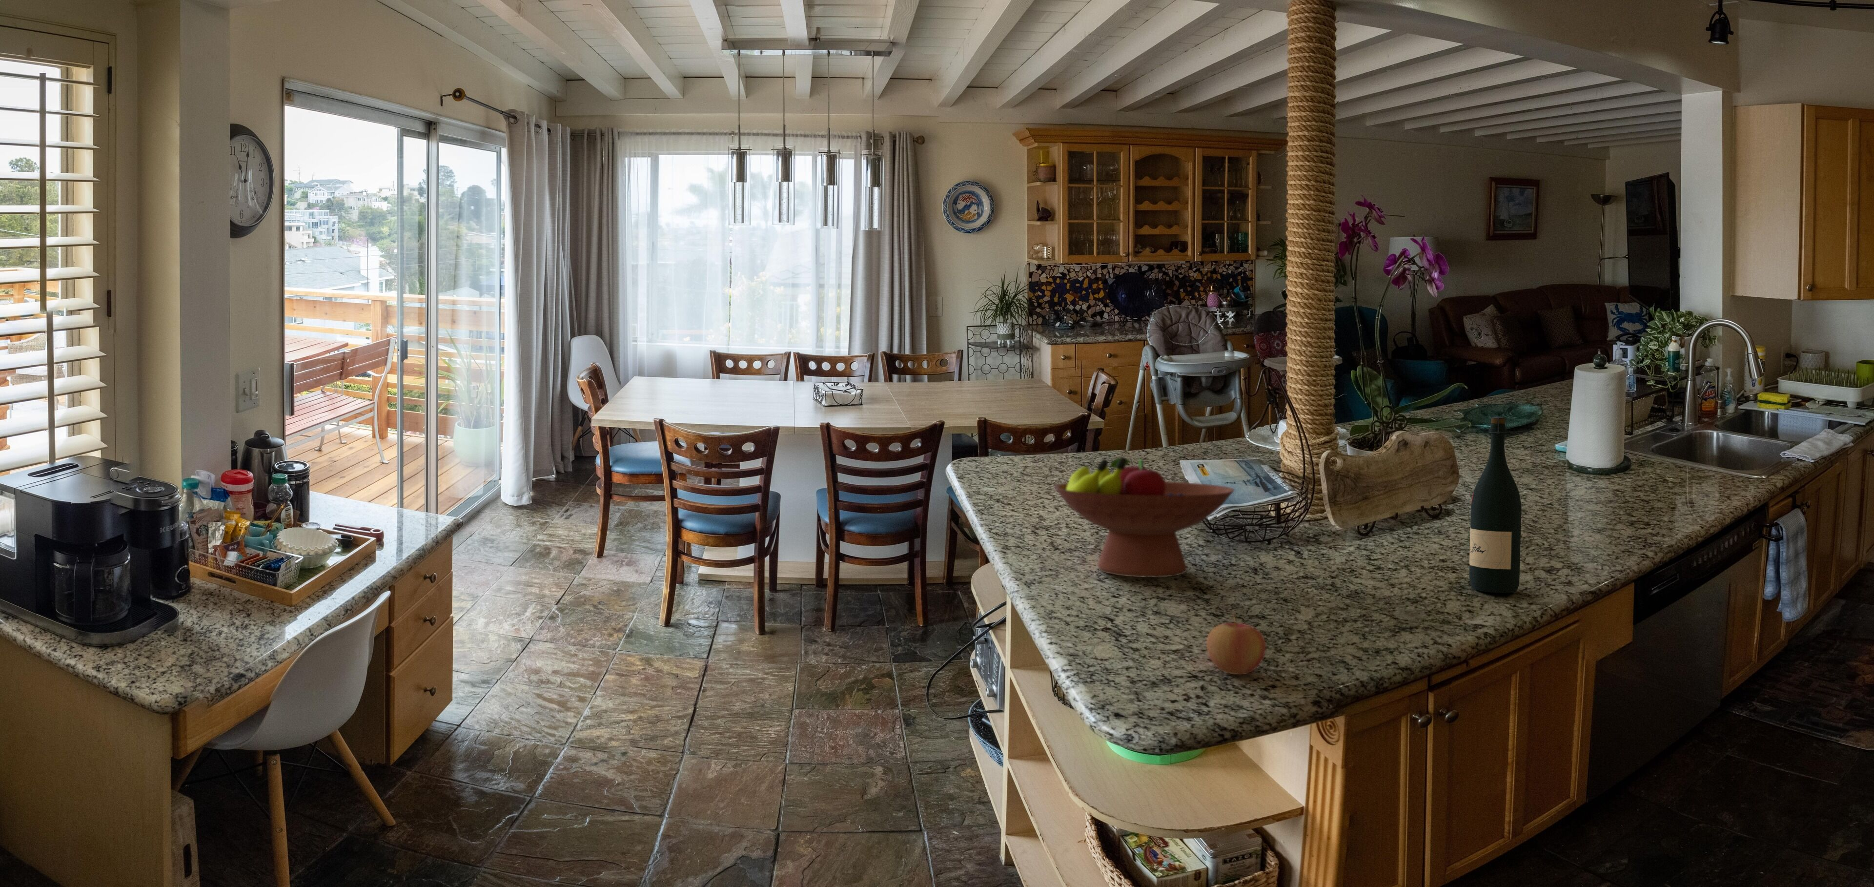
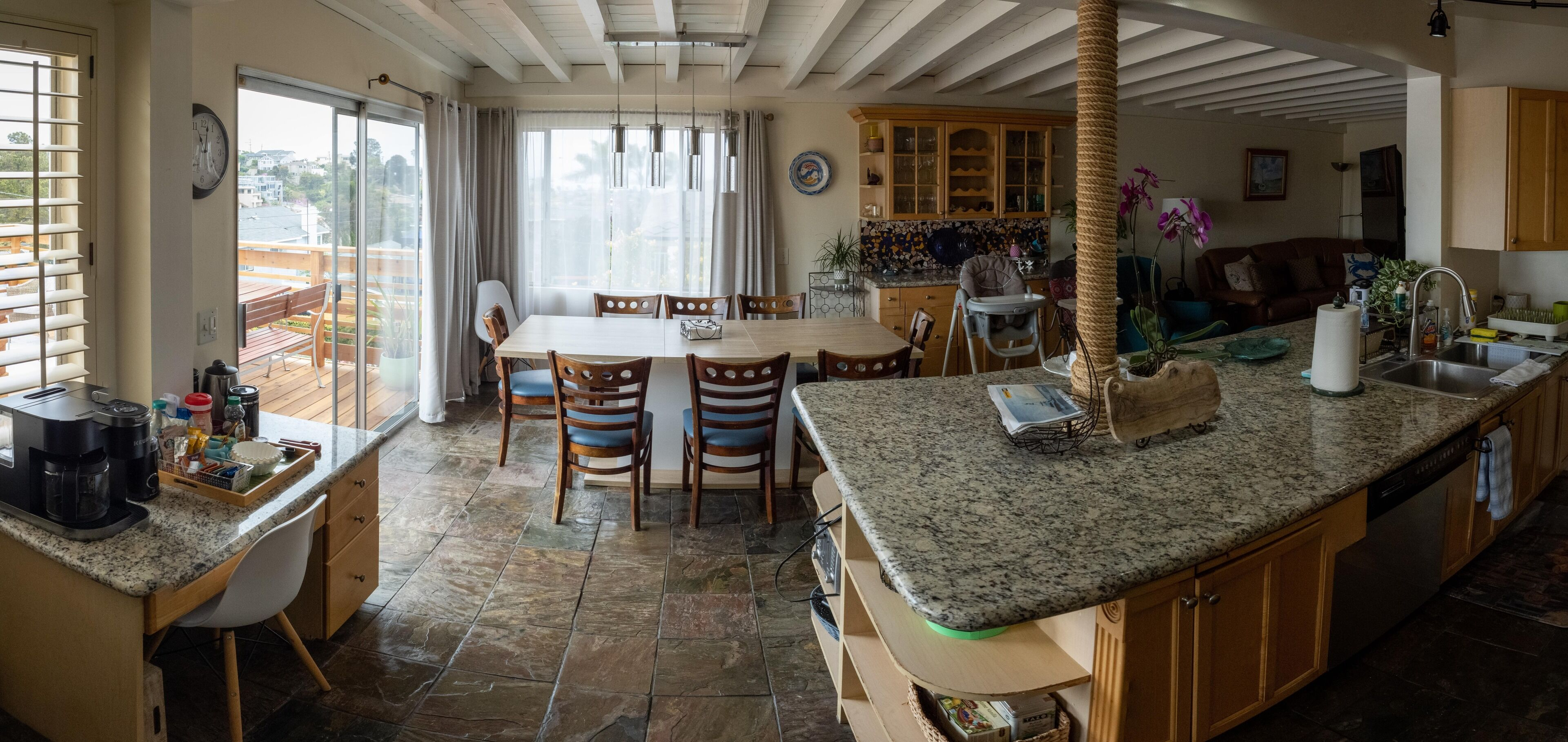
- wine bottle (1496, 503)
- apple (1236, 644)
- fruit bowl (1143, 513)
